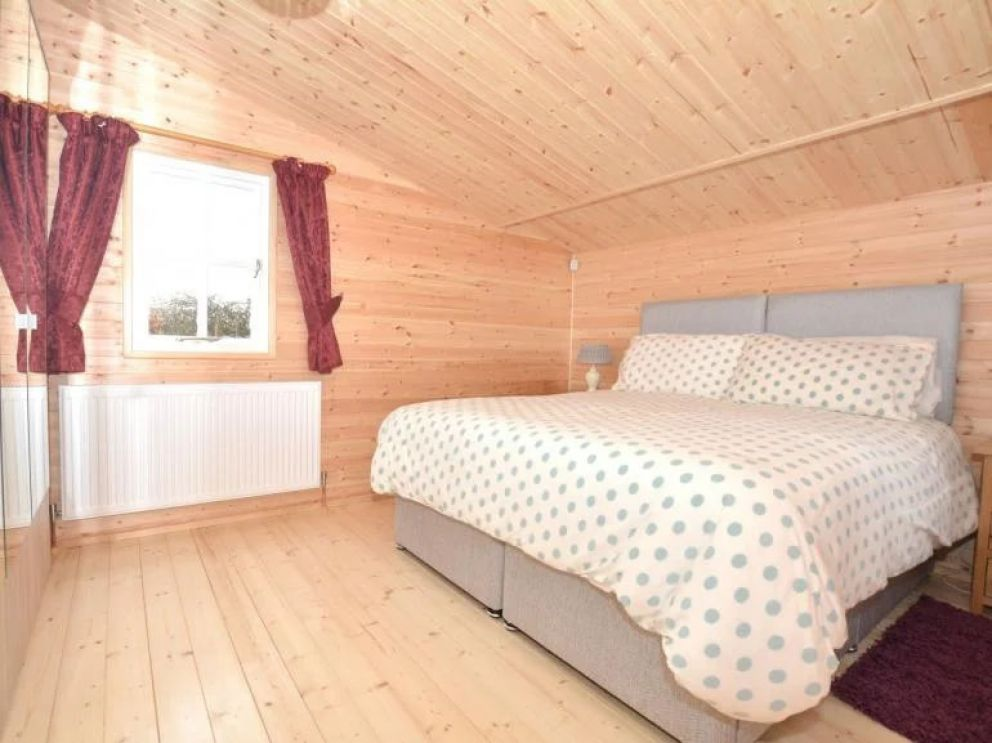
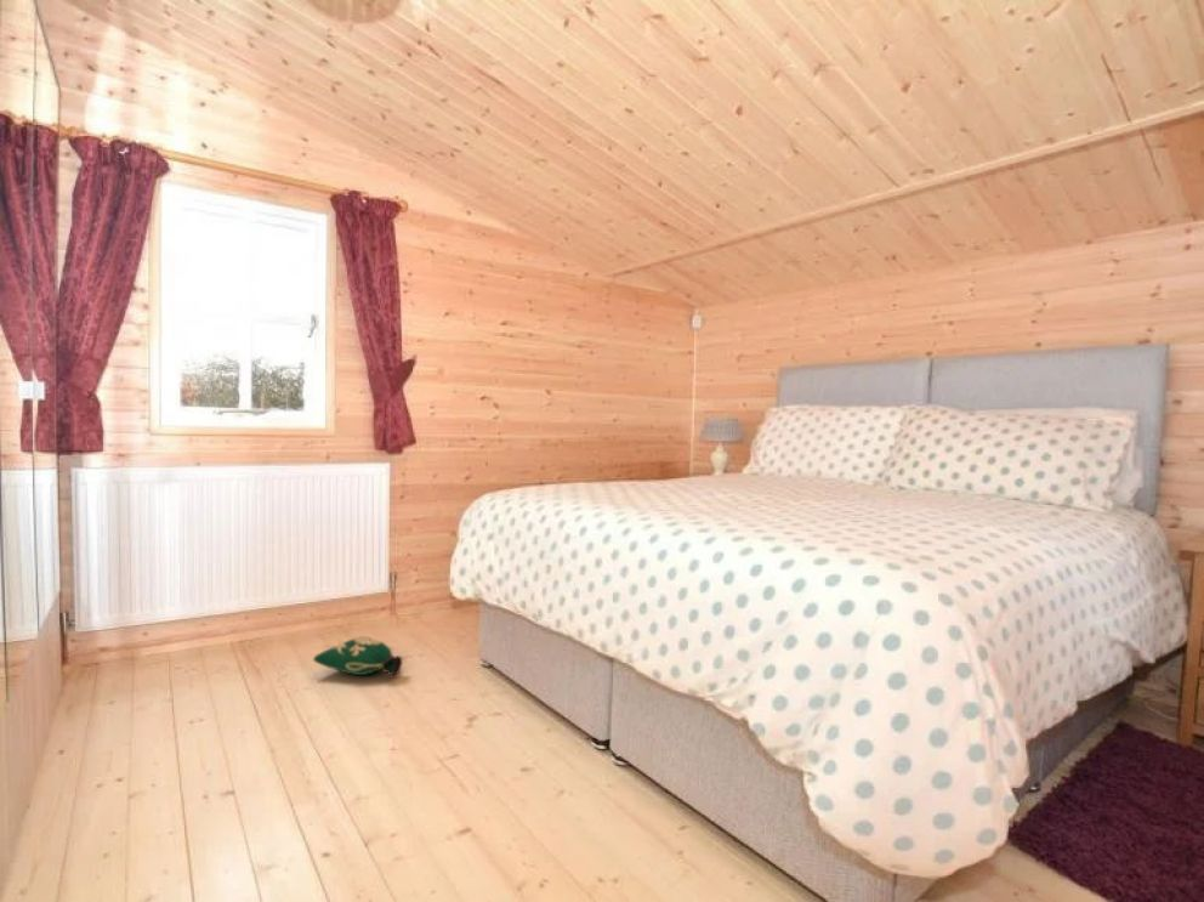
+ bag (367, 657)
